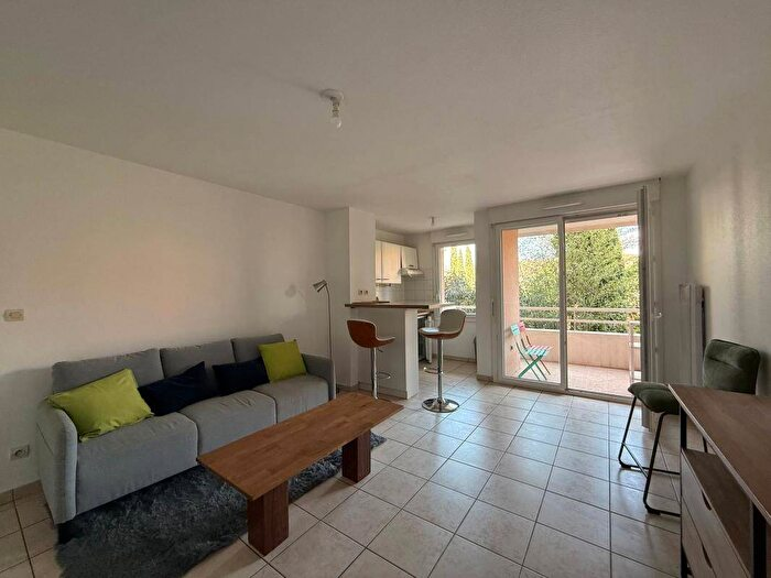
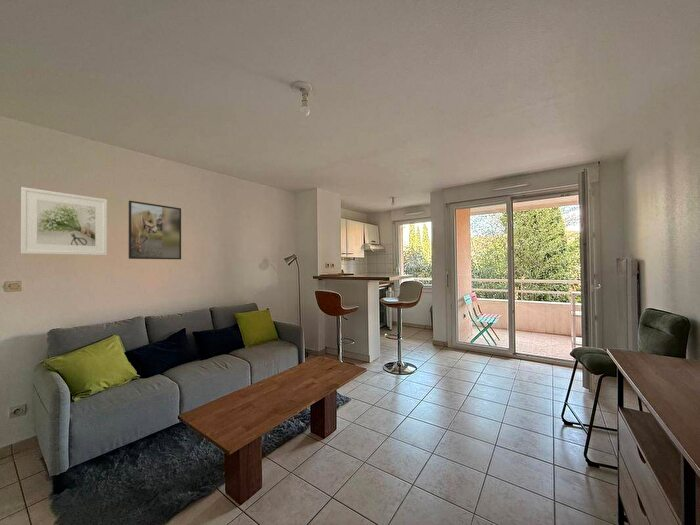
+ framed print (156, 231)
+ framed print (67, 224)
